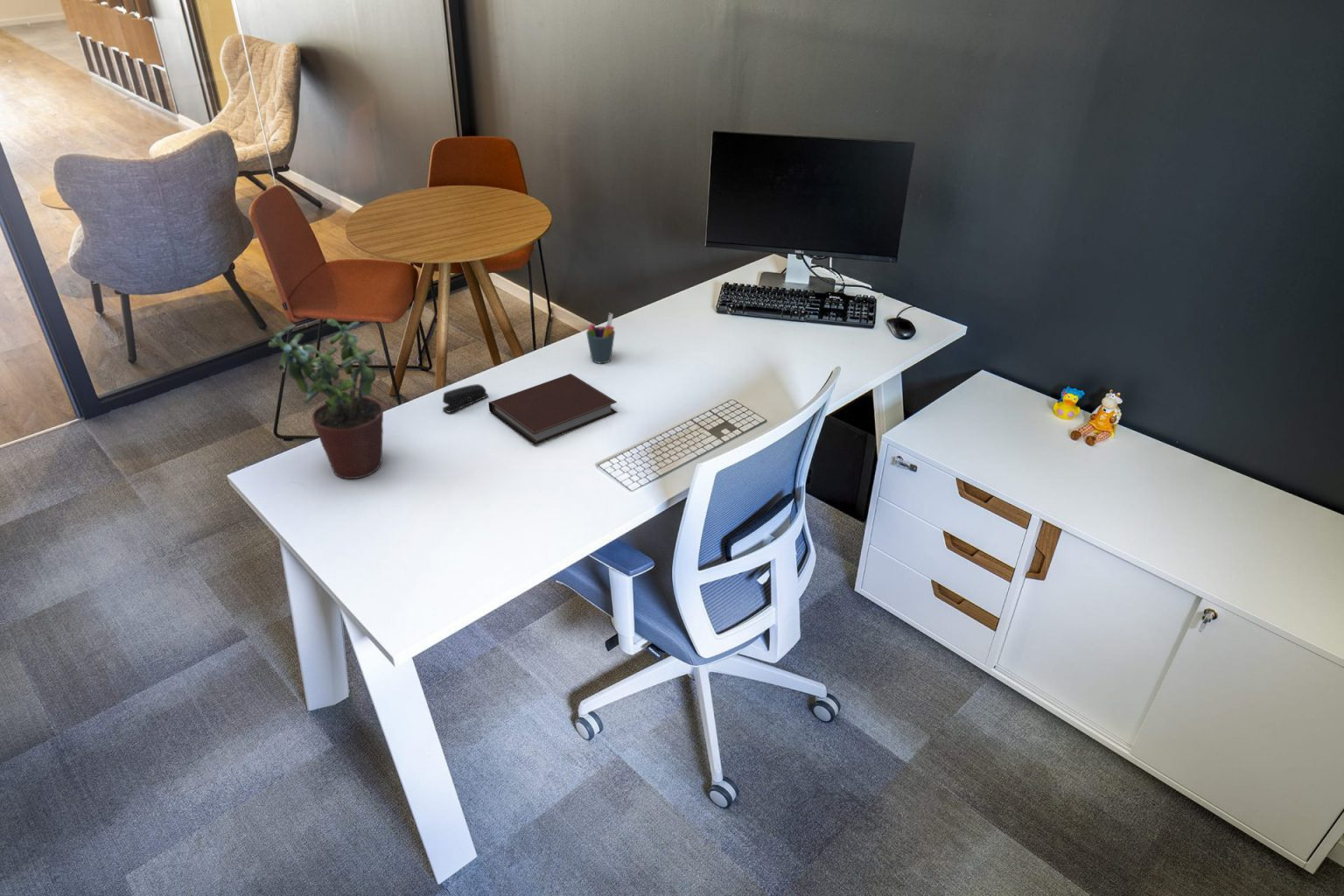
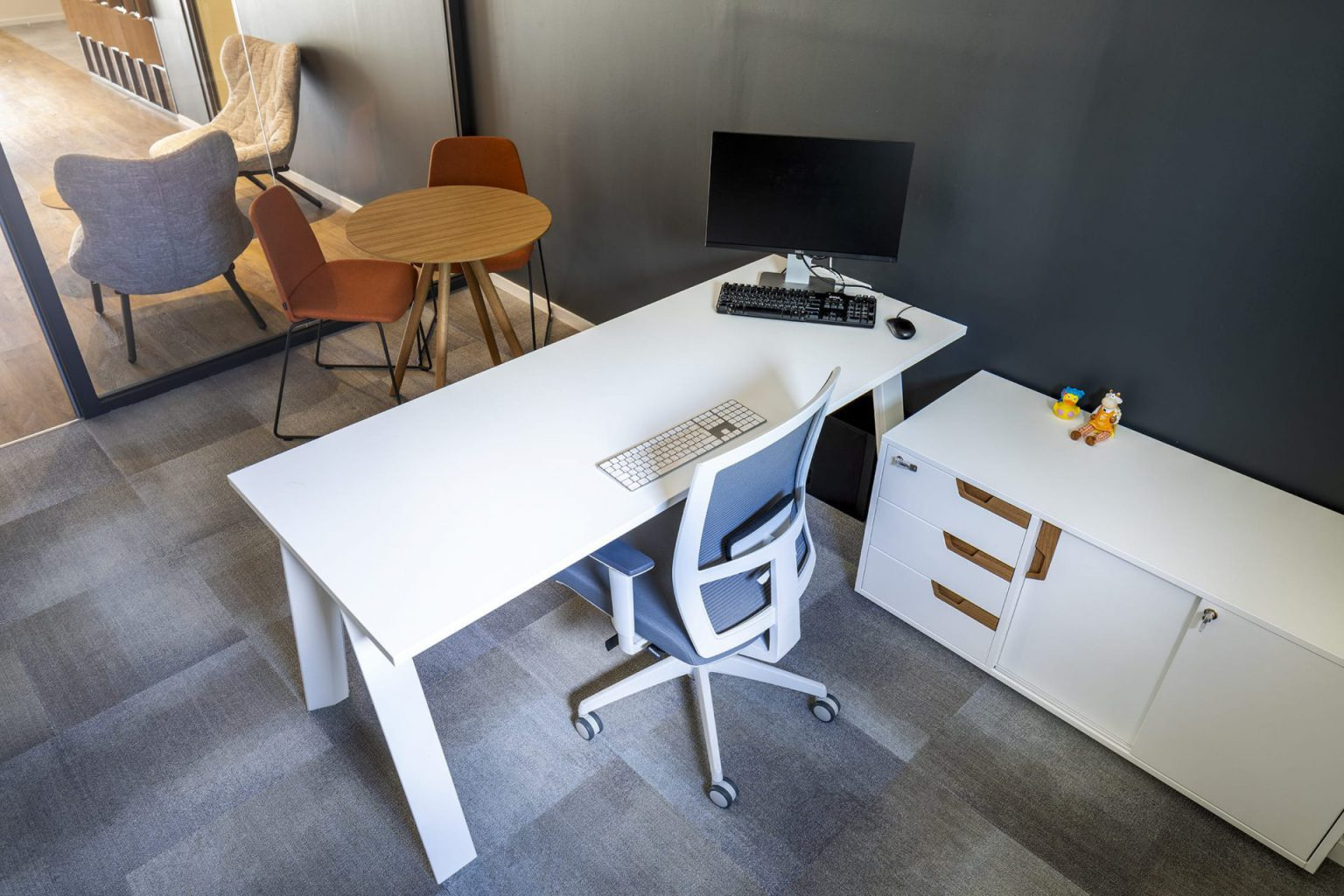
- stapler (465, 394)
- notebook (553, 406)
- pen holder (600, 339)
- potted plant (343, 396)
